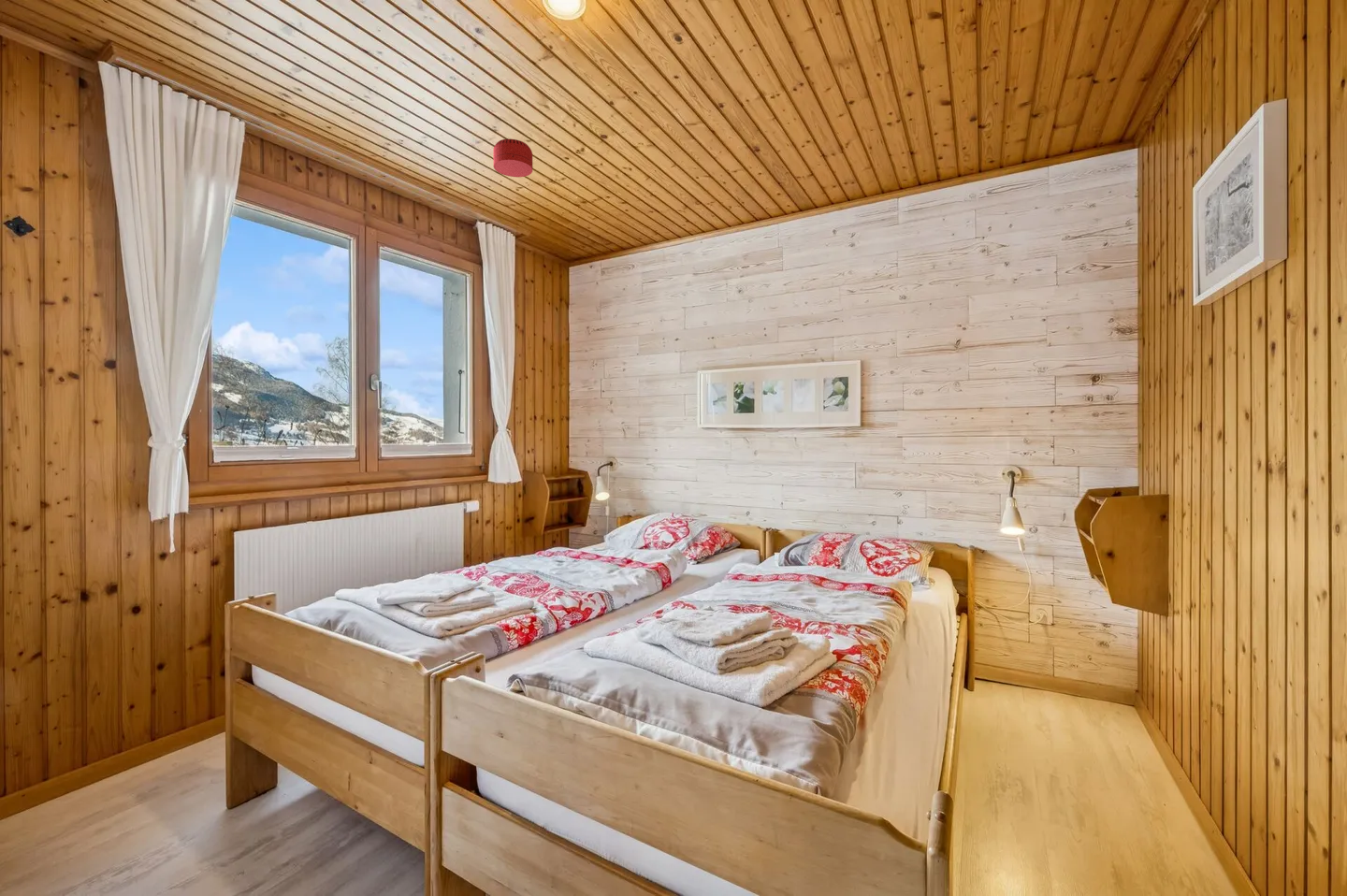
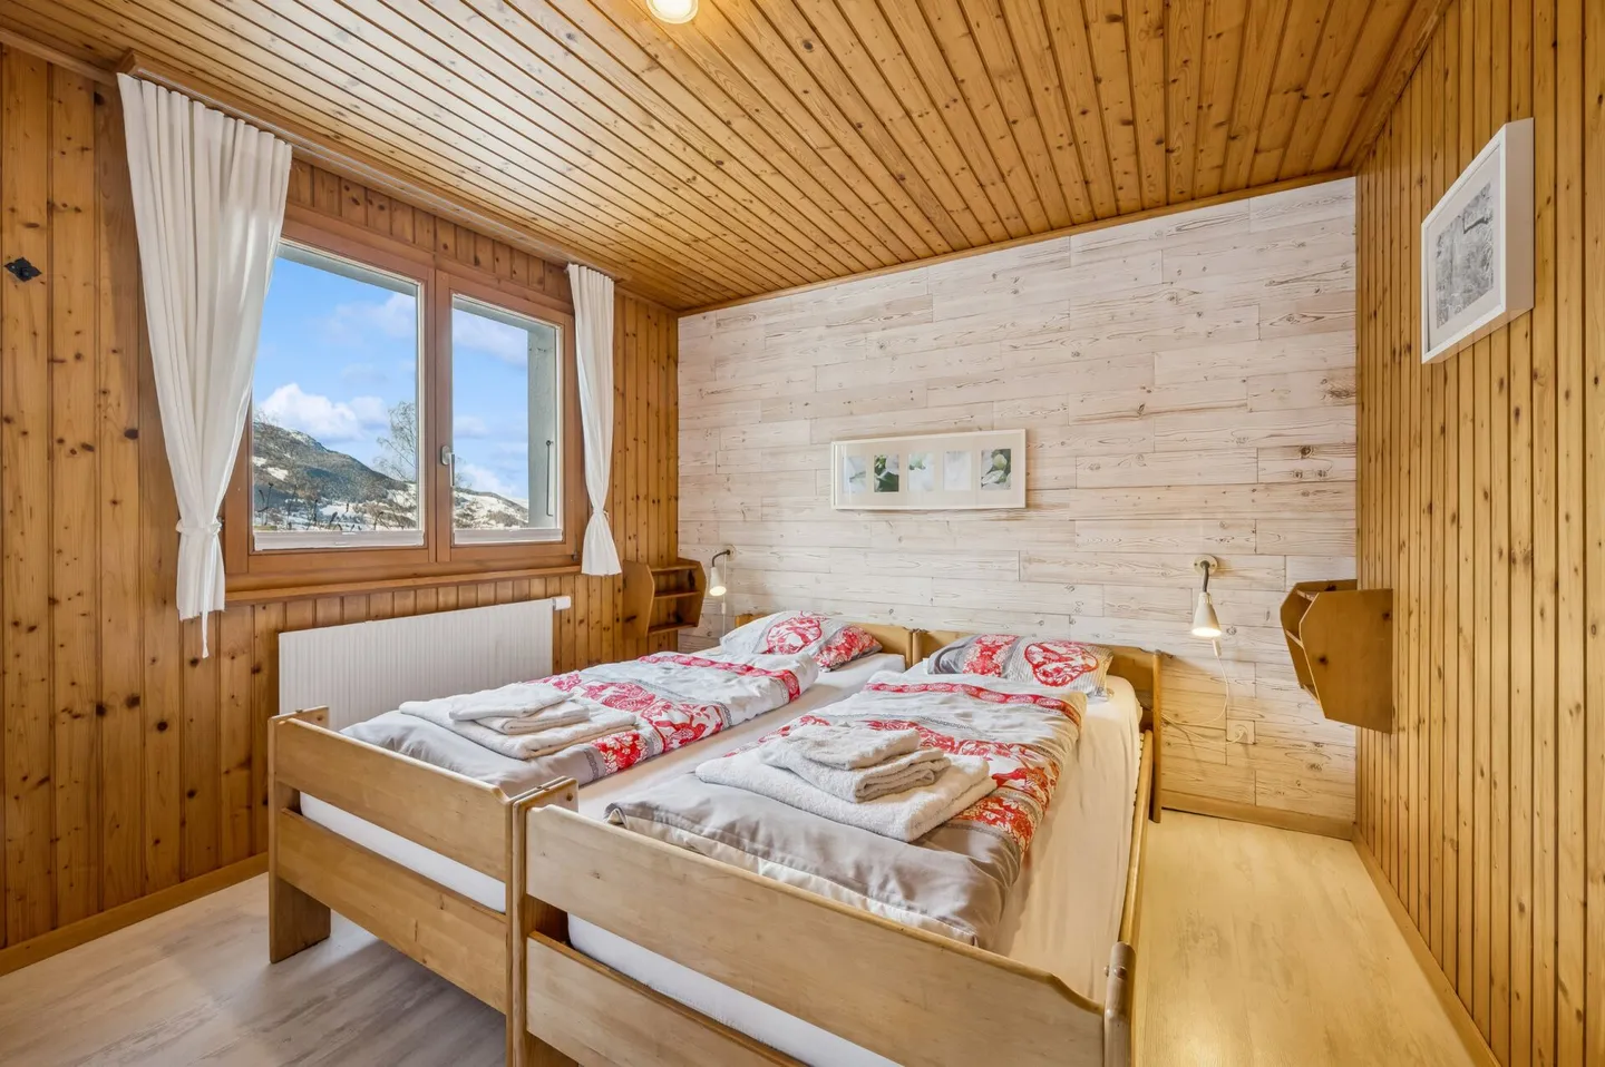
- smoke detector (513, 157)
